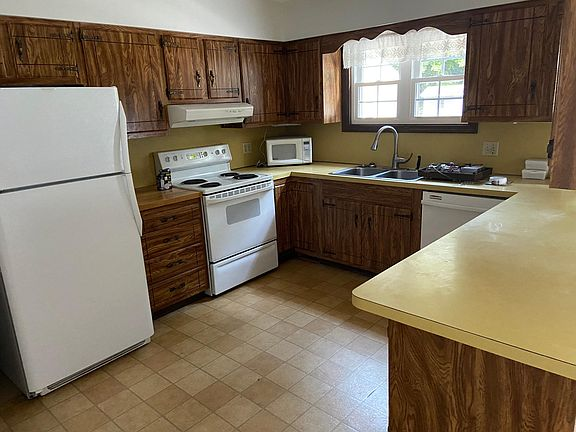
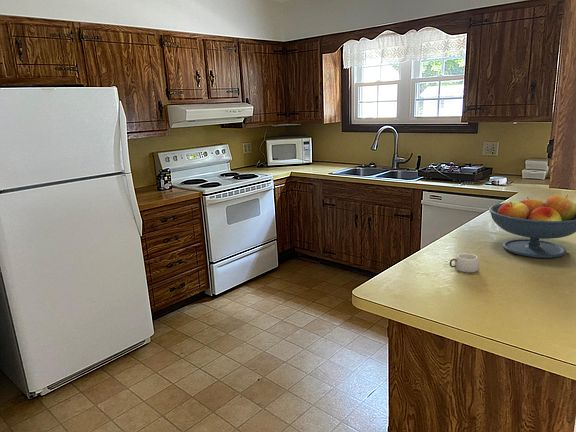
+ fruit bowl (536, 223)
+ mug (462, 262)
